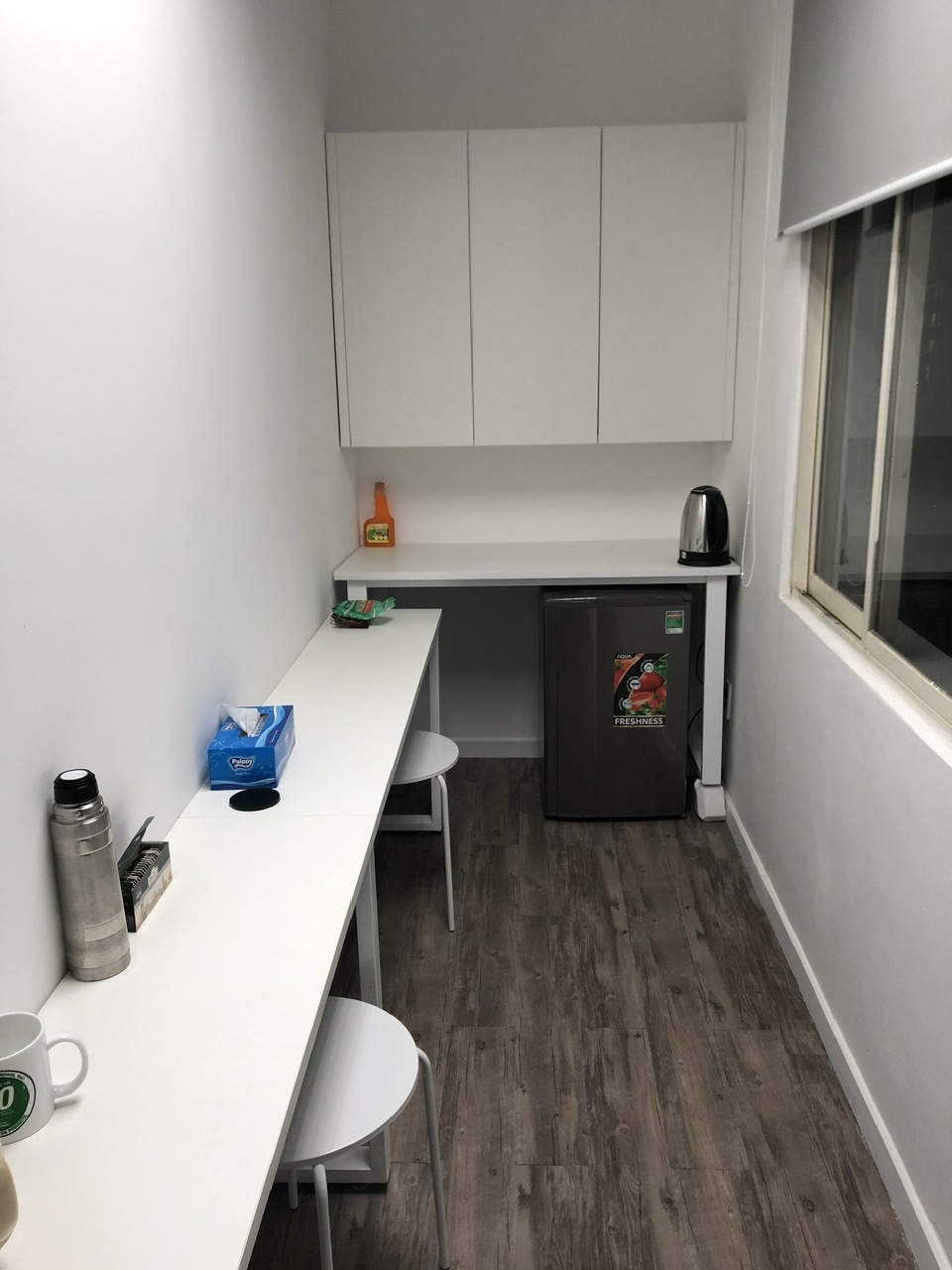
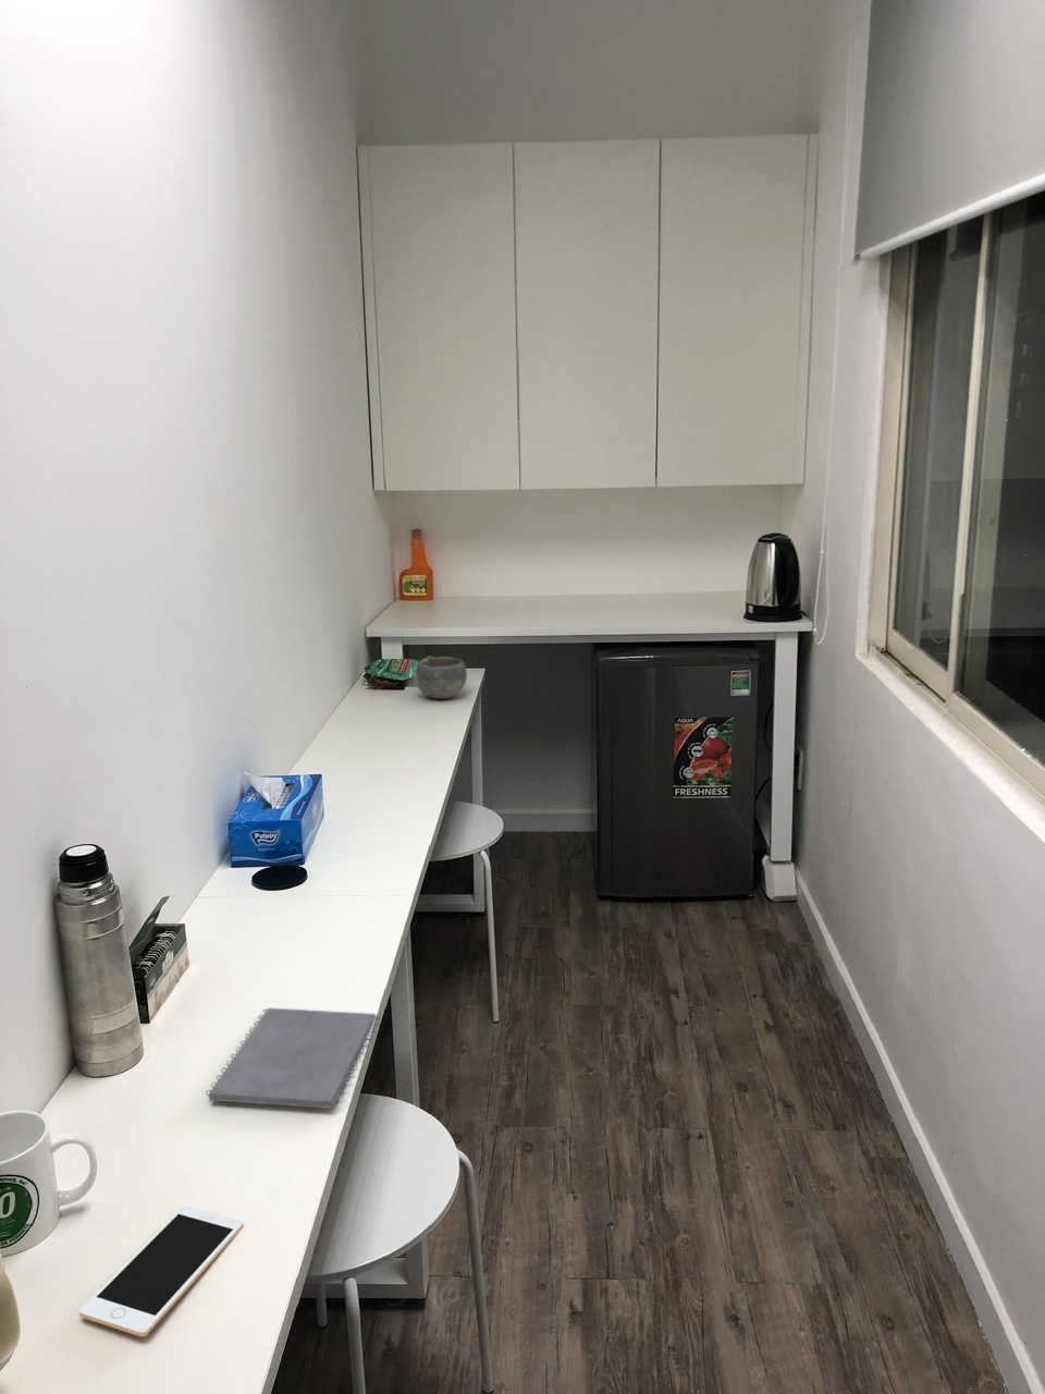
+ notepad (297, 1054)
+ cell phone (166, 1266)
+ bowl (442, 678)
